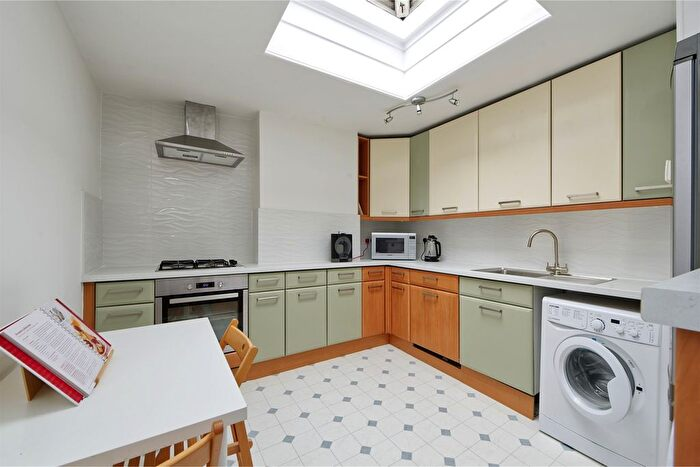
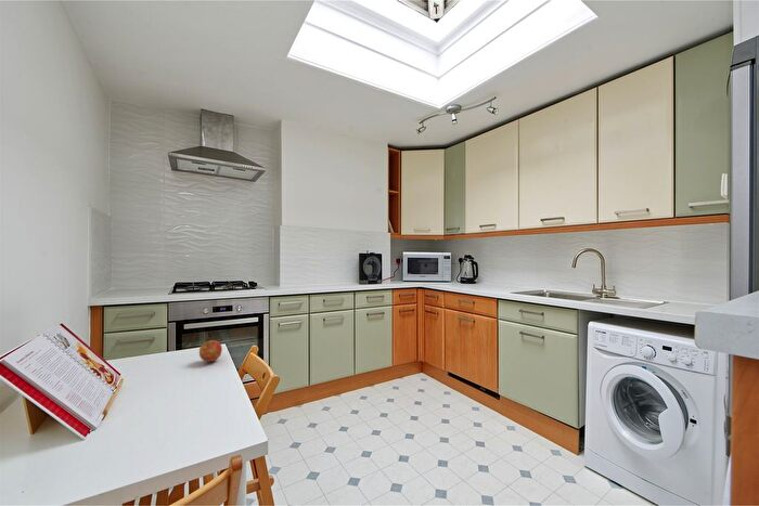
+ apple (210, 351)
